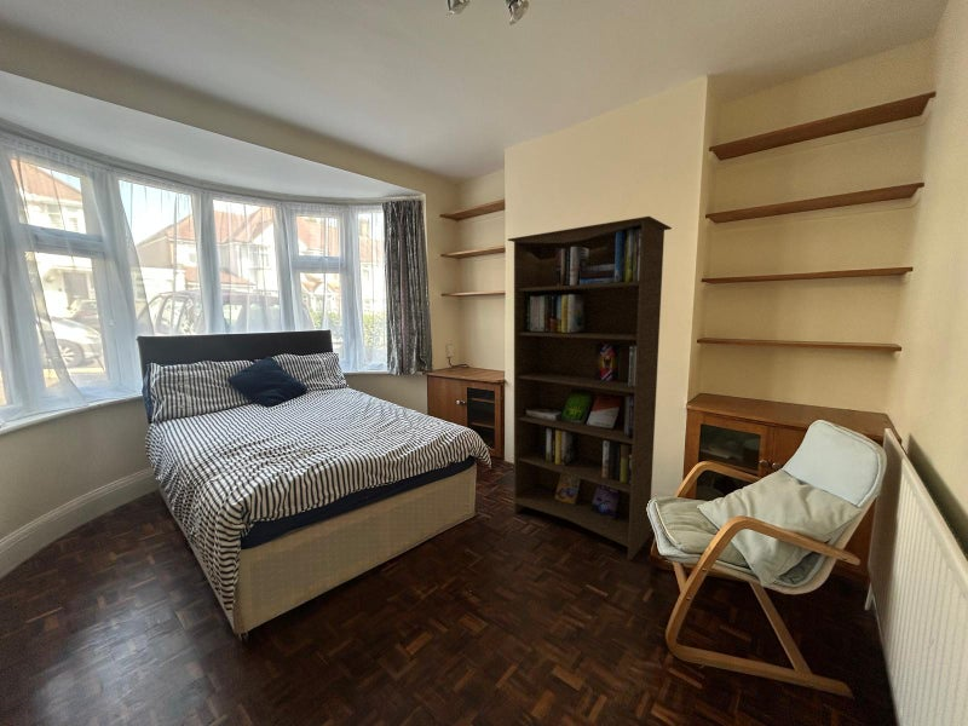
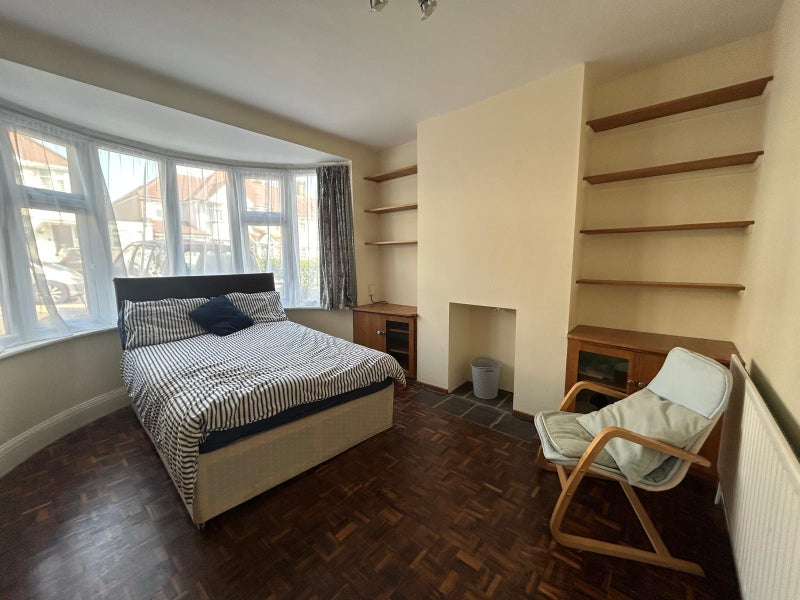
- bookcase (580, 386)
